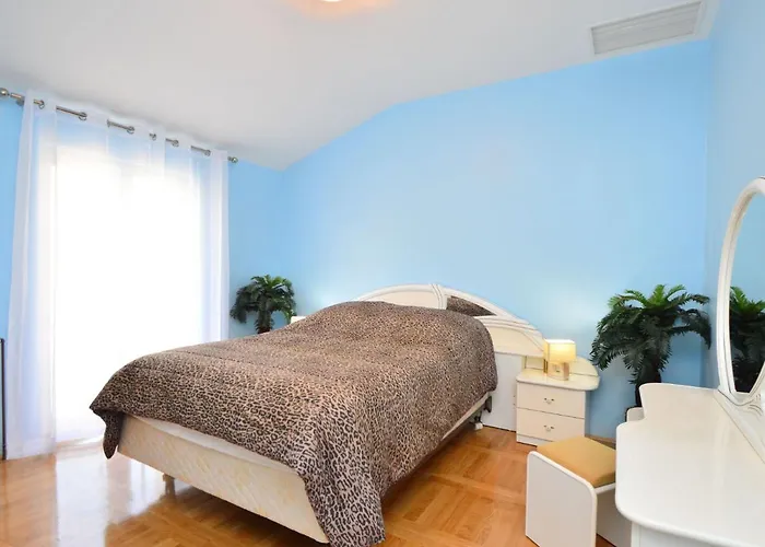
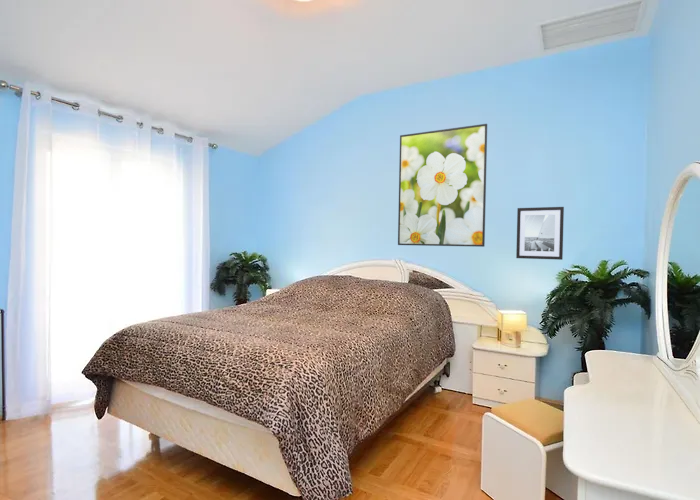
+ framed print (440, 188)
+ wall art (539, 233)
